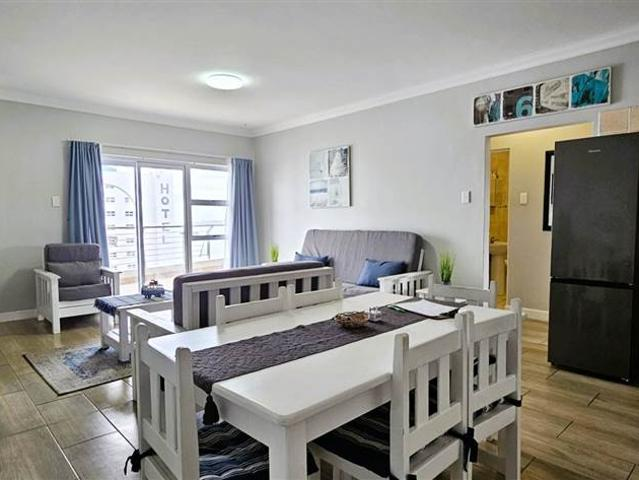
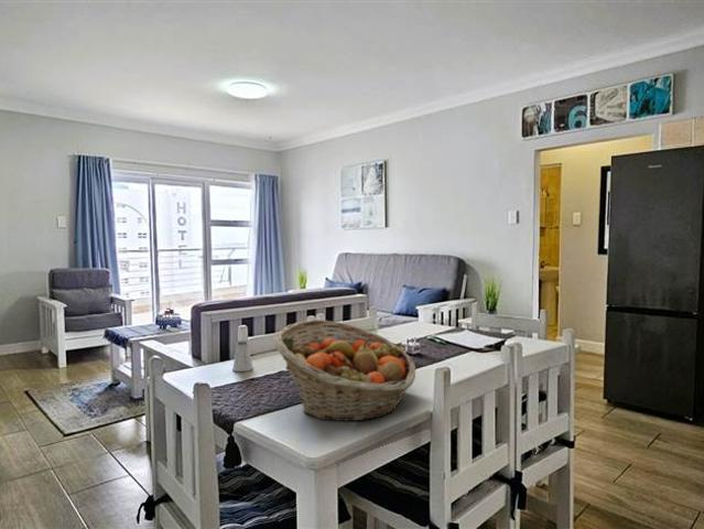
+ fruit basket (347, 364)
+ saltshaker (242, 355)
